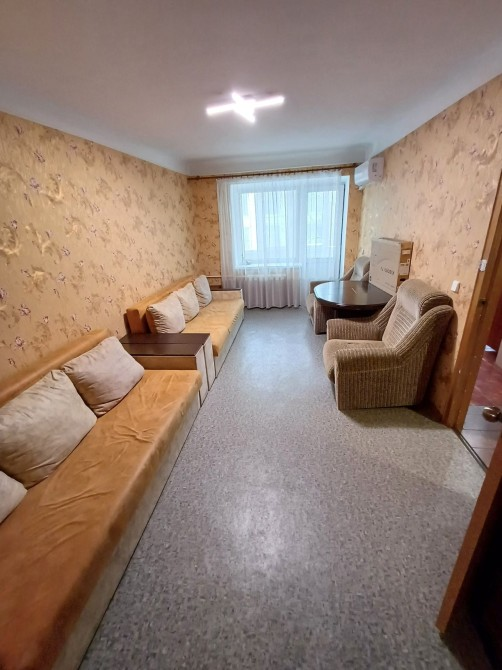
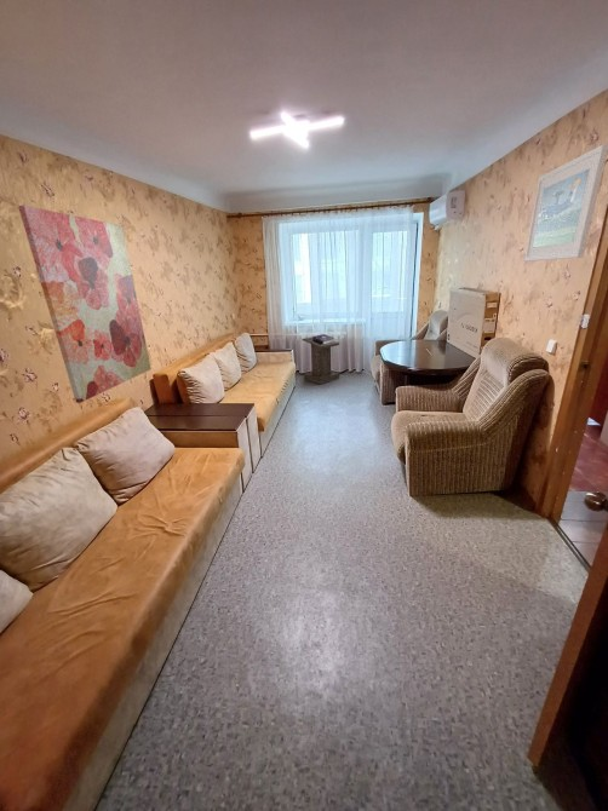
+ lectern (320, 357)
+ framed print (558, 213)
+ wall art (101, 306)
